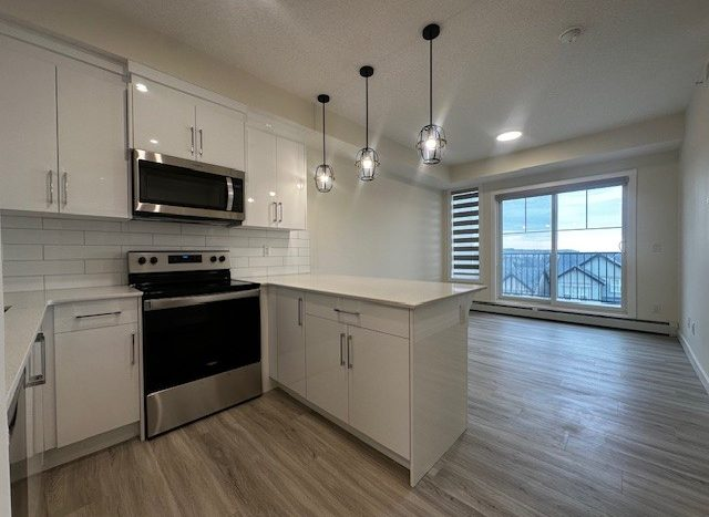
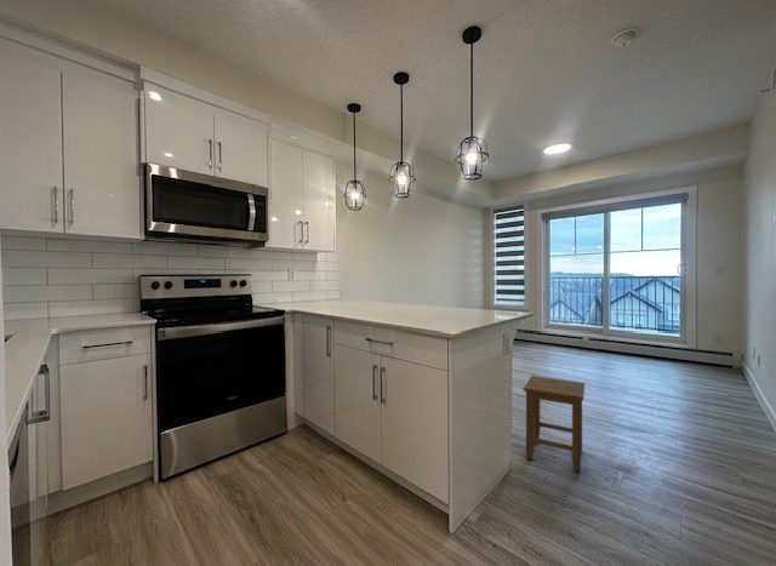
+ stool (553, 424)
